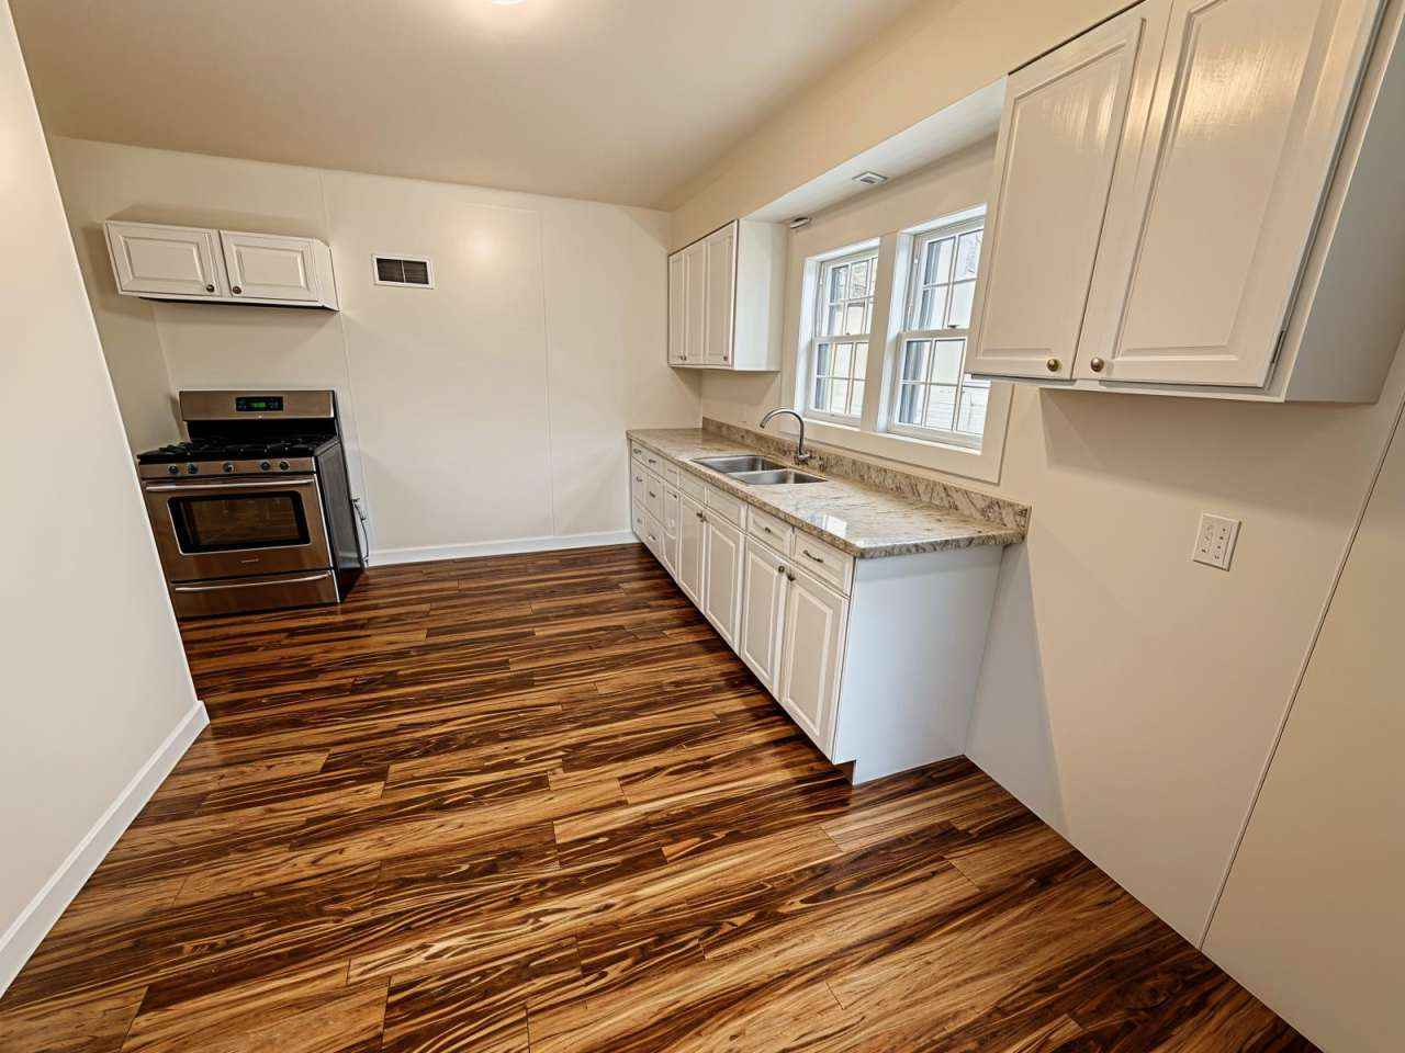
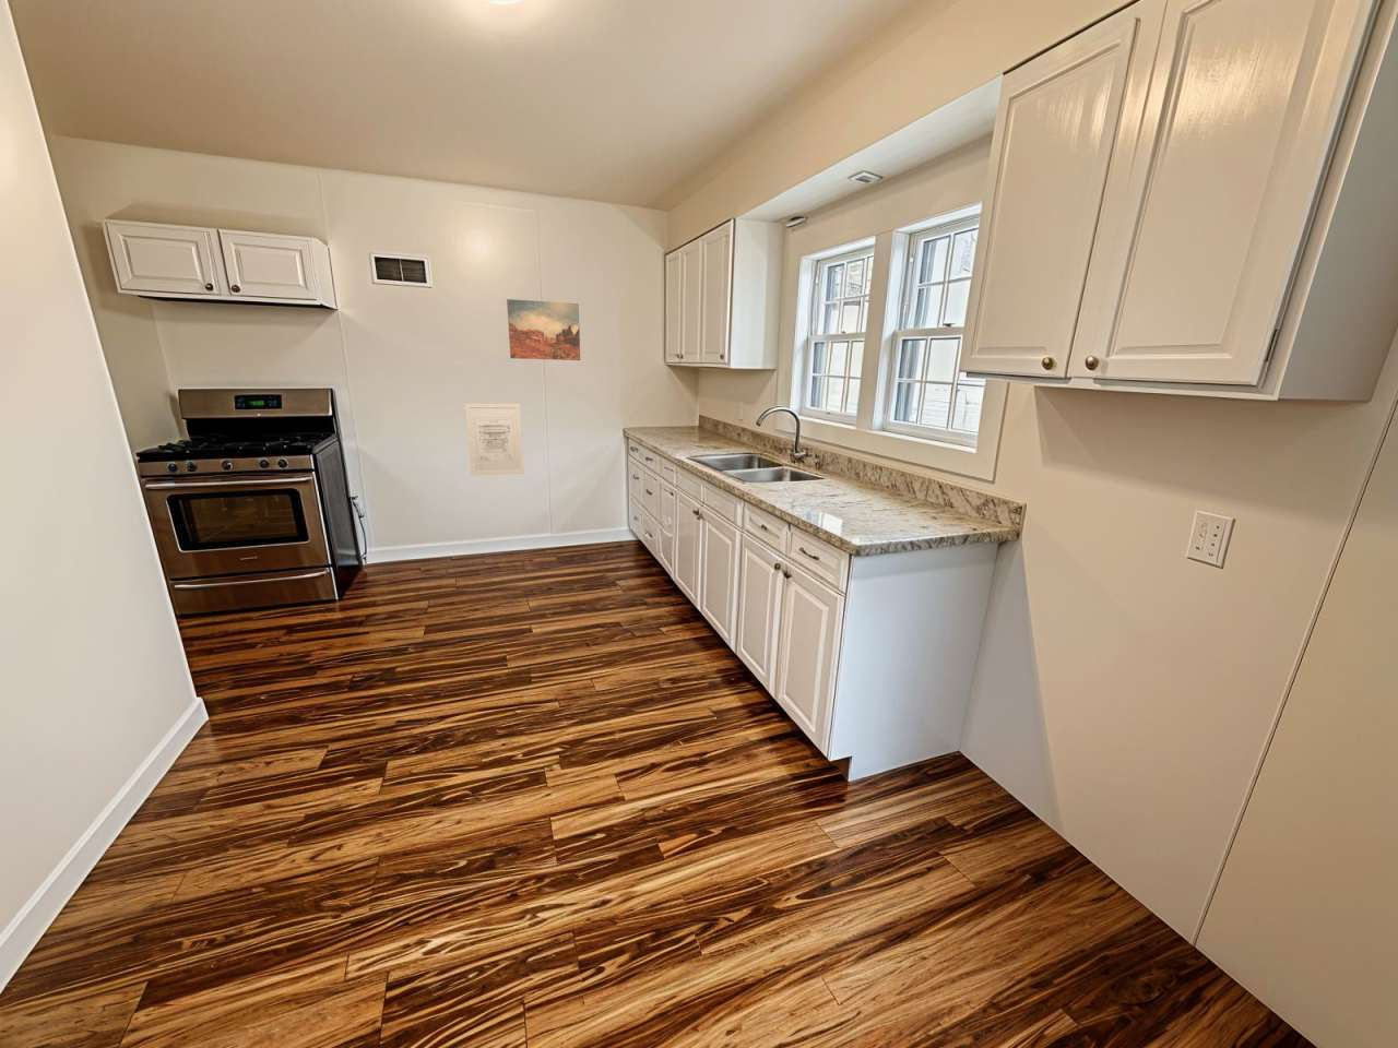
+ wall art (494, 439)
+ wall art (544, 330)
